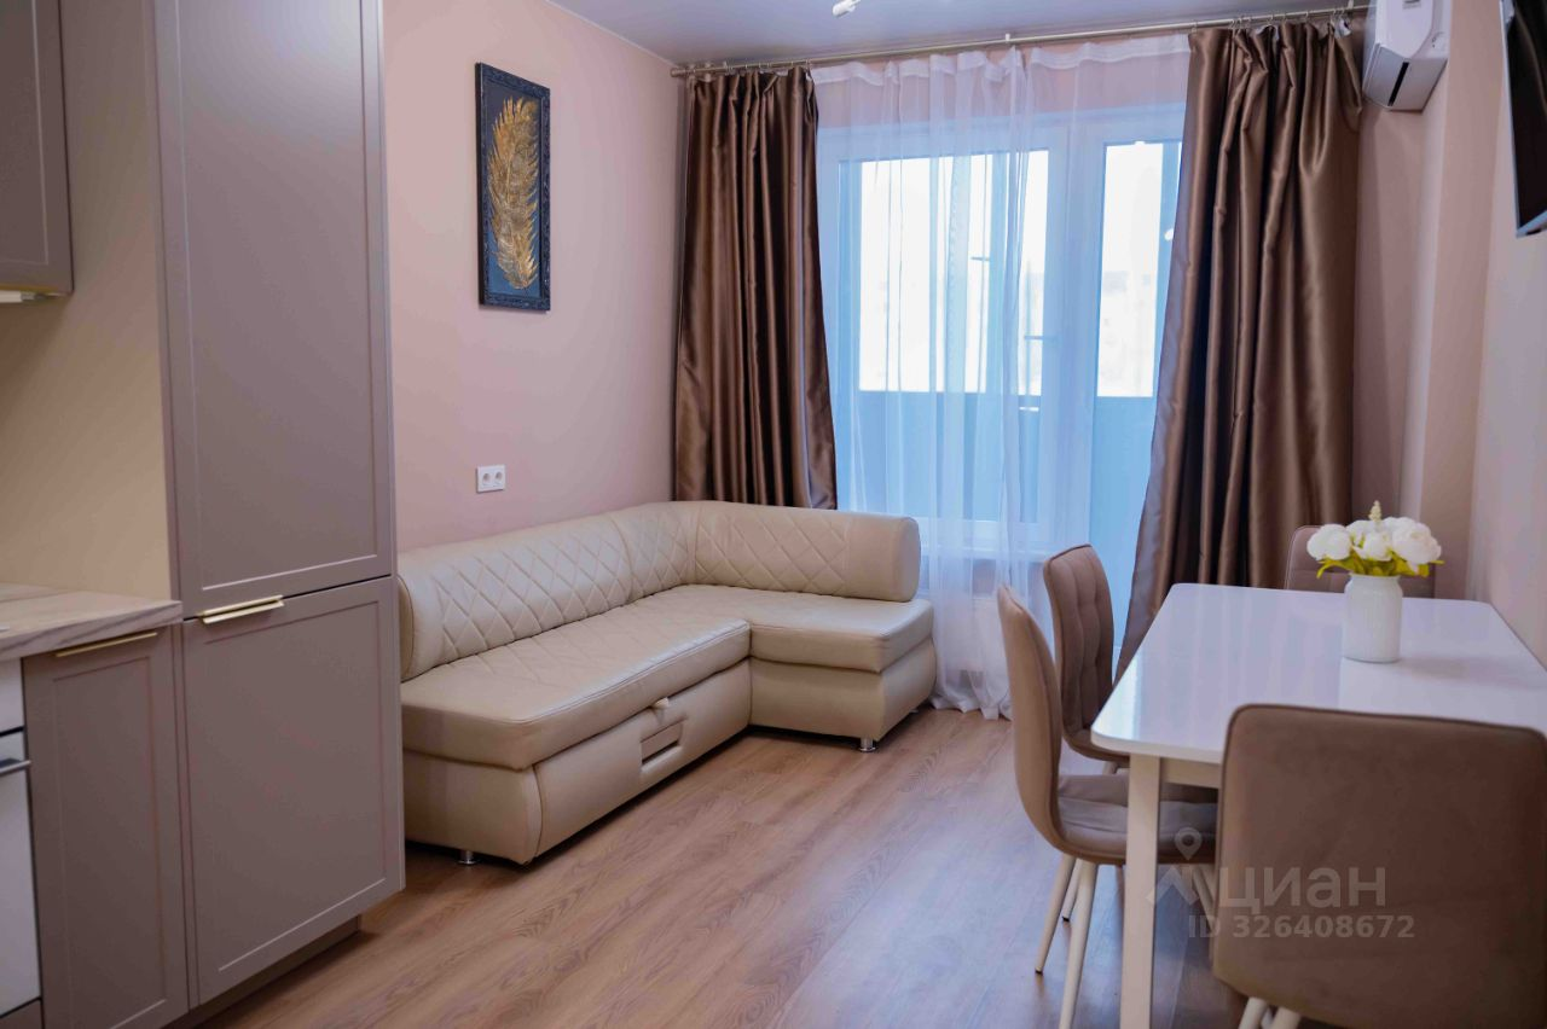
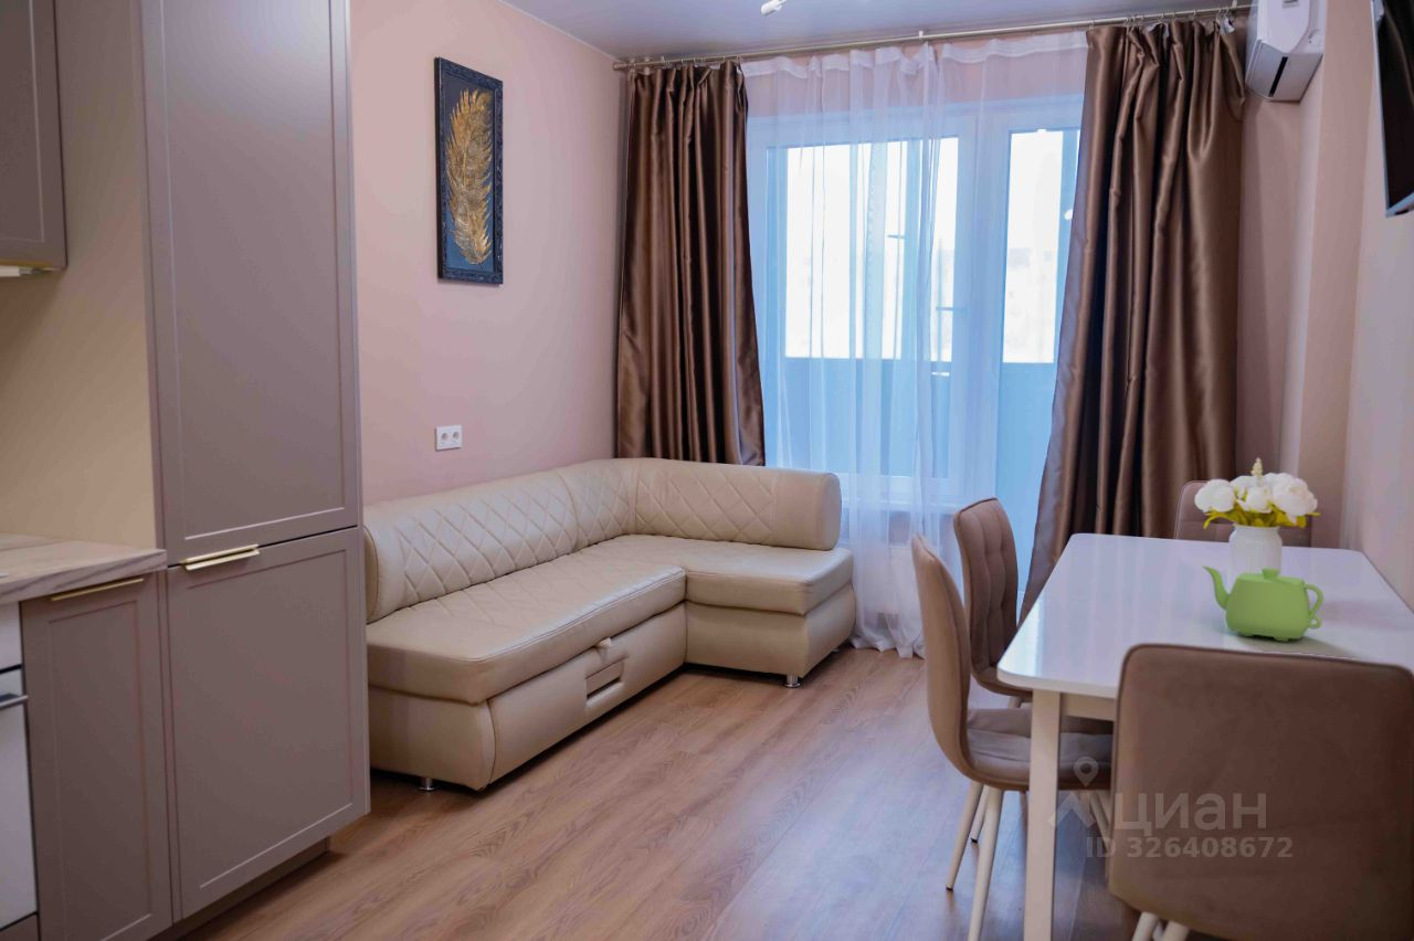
+ teapot (1259, 600)
